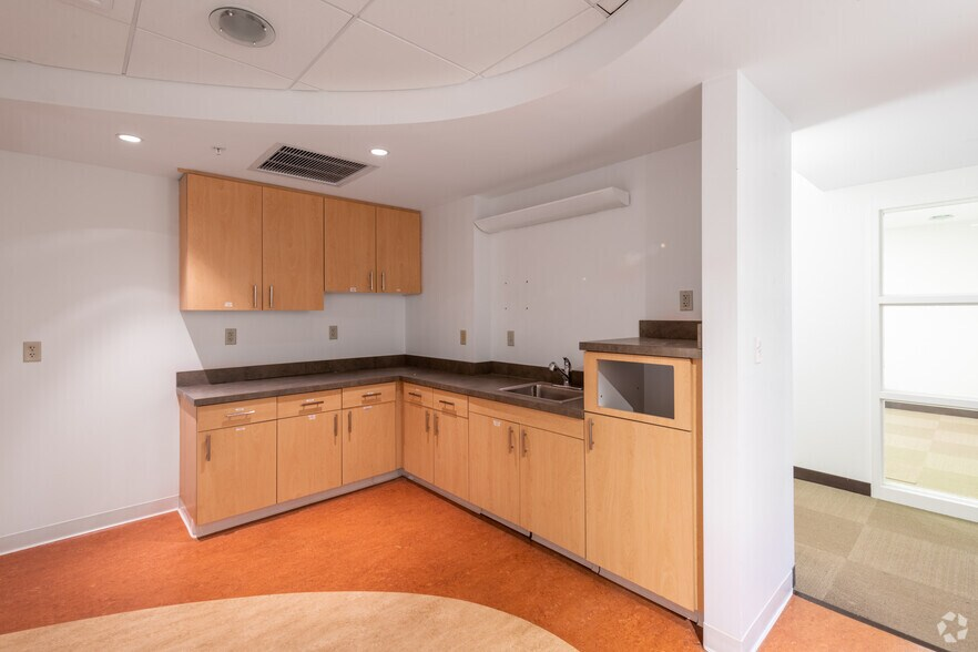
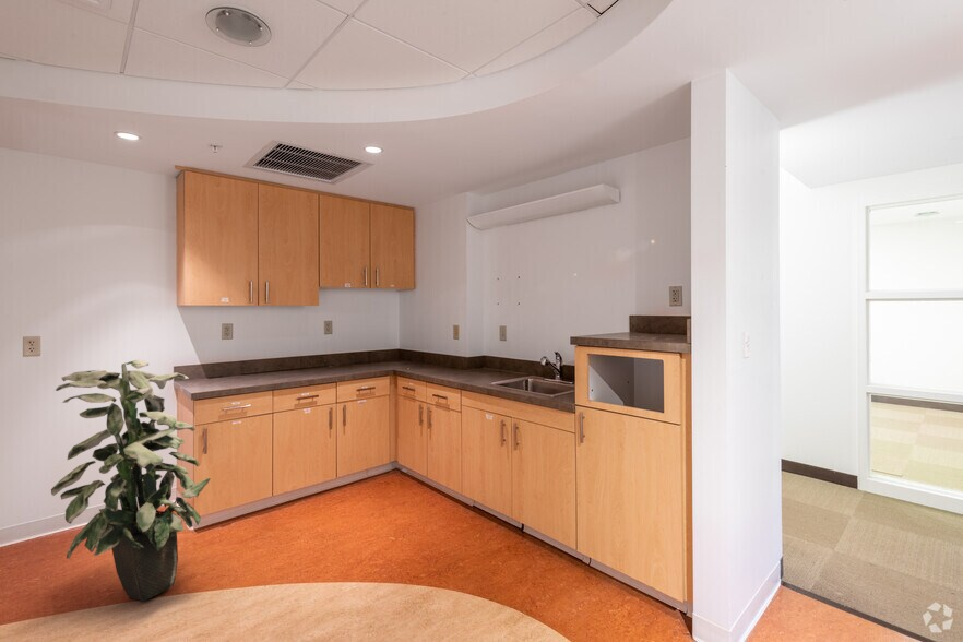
+ indoor plant (134, 477)
